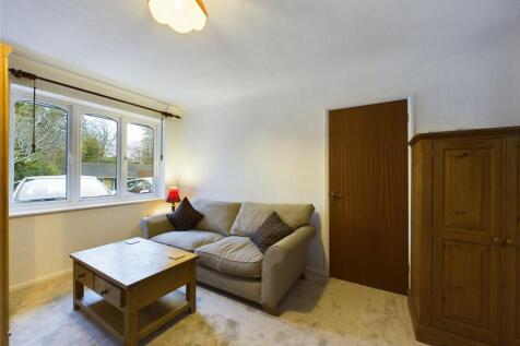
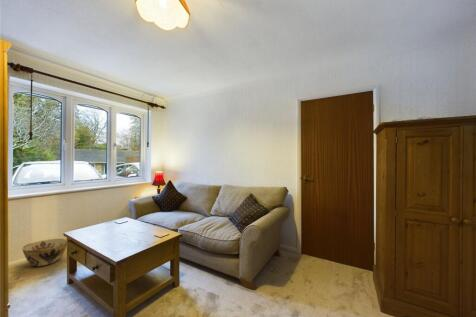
+ woven basket (47, 252)
